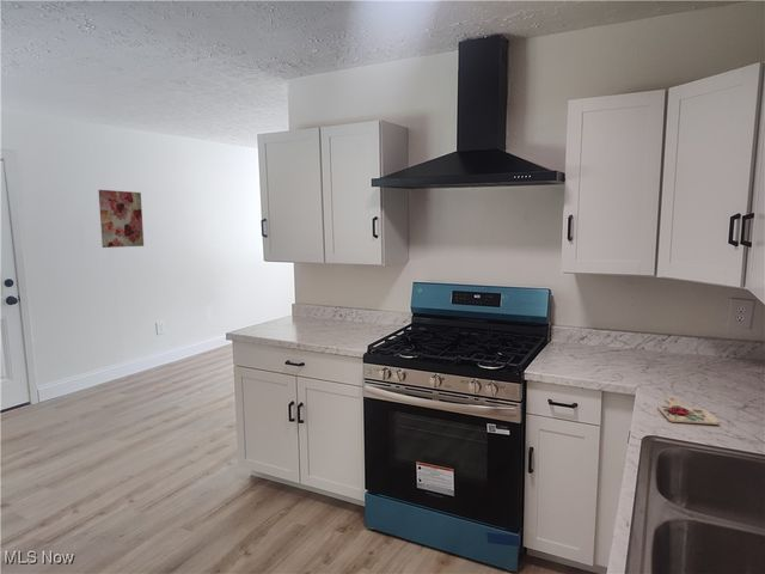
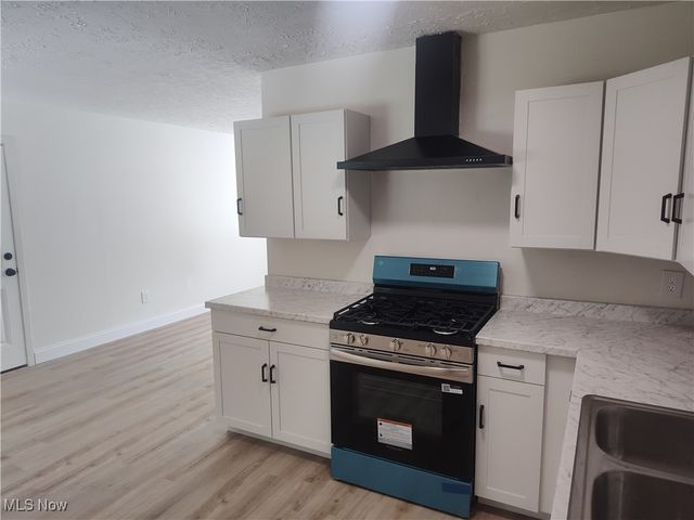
- cutting board (681, 407)
- wall art (122, 219)
